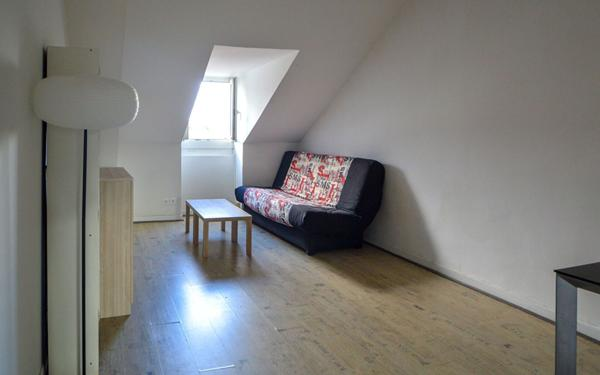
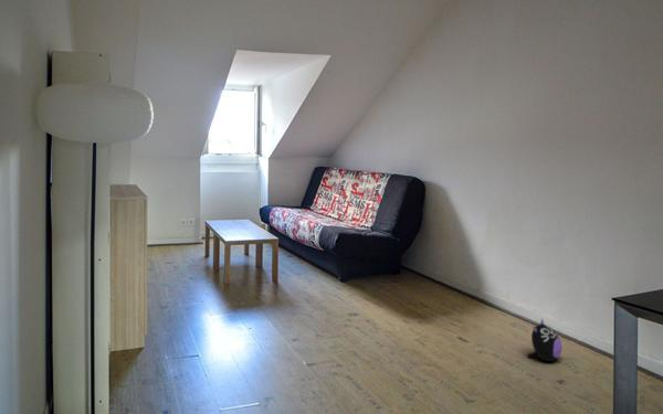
+ plush toy (545, 339)
